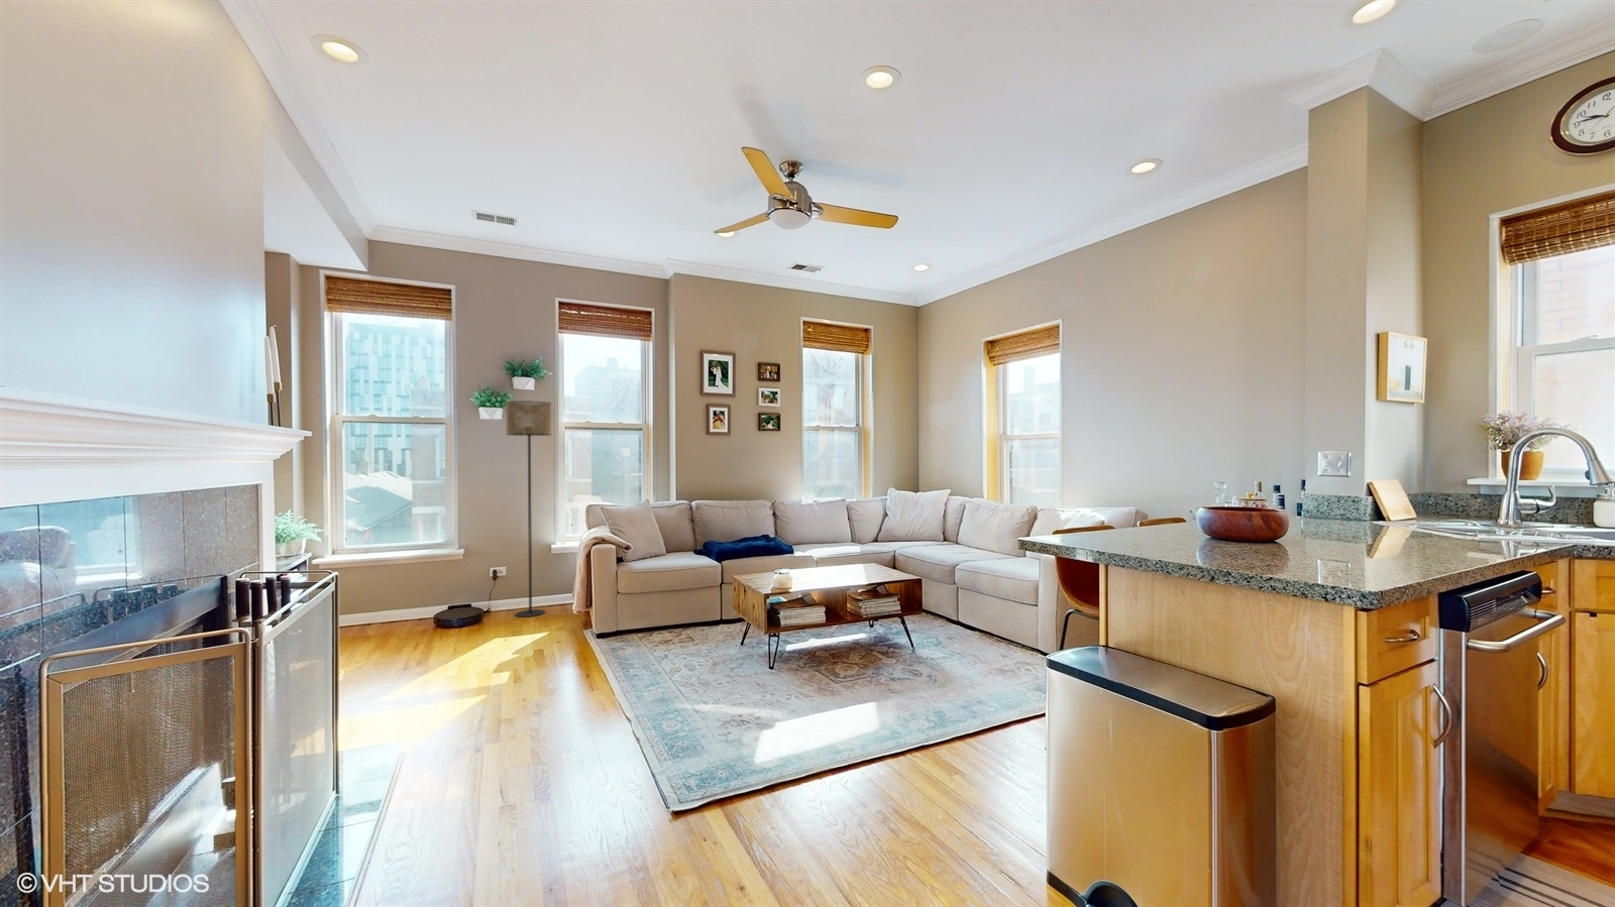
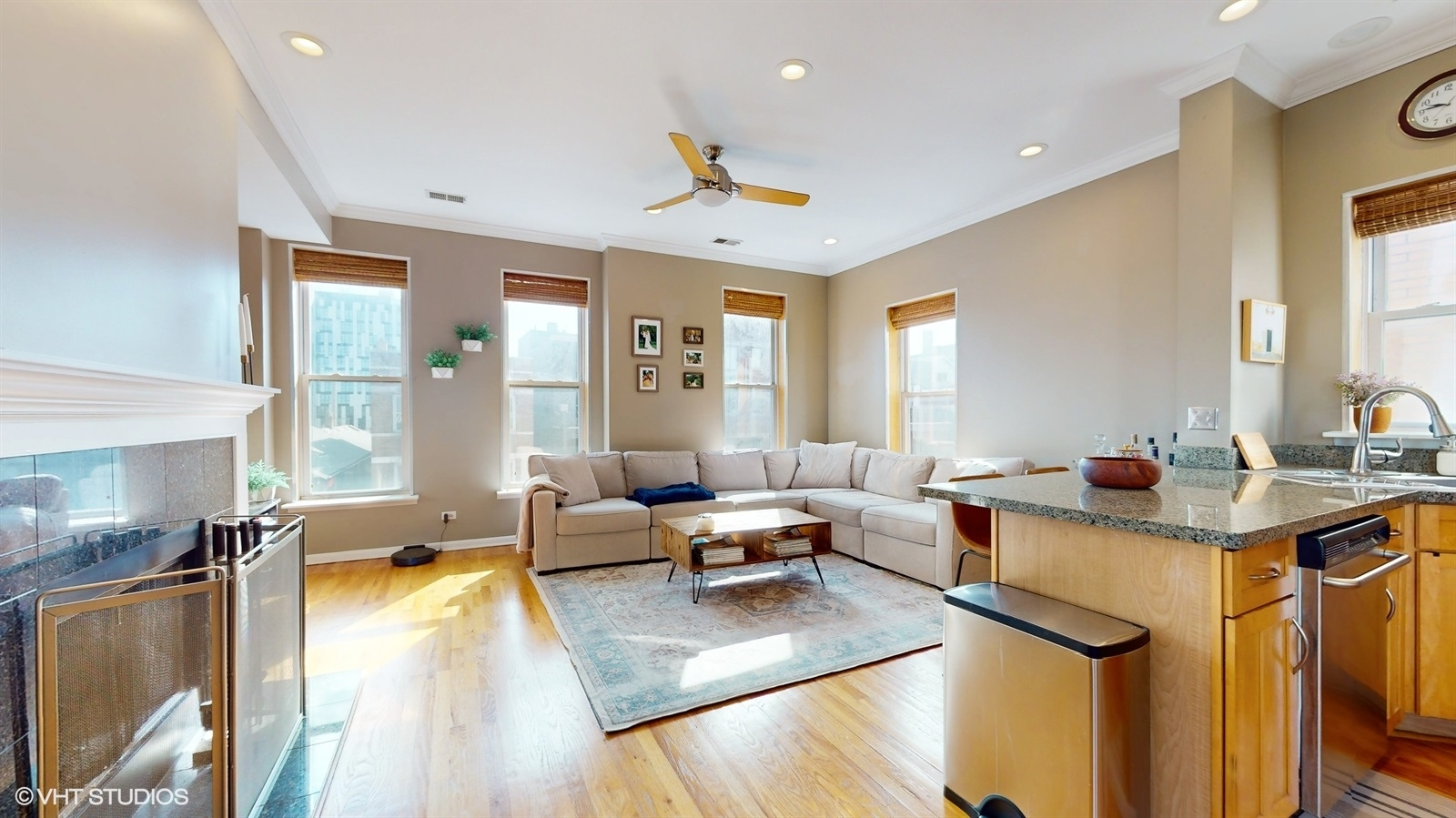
- floor lamp (529, 508)
